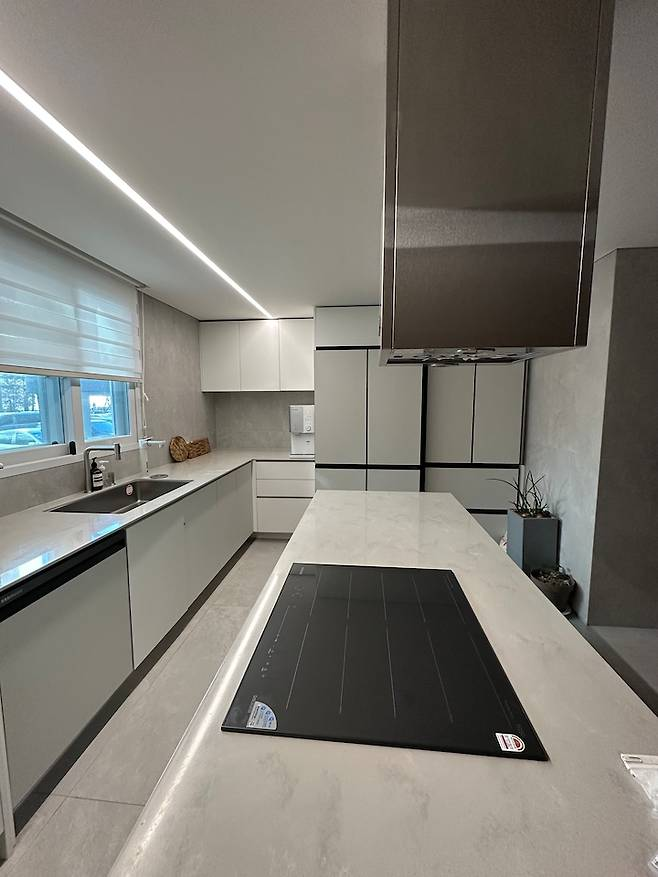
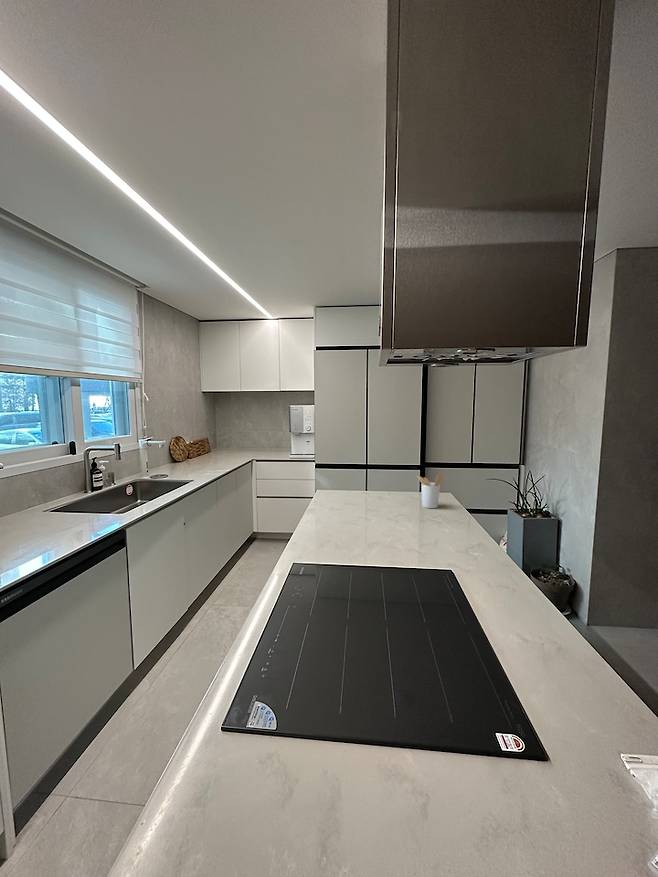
+ utensil holder (427, 490)
